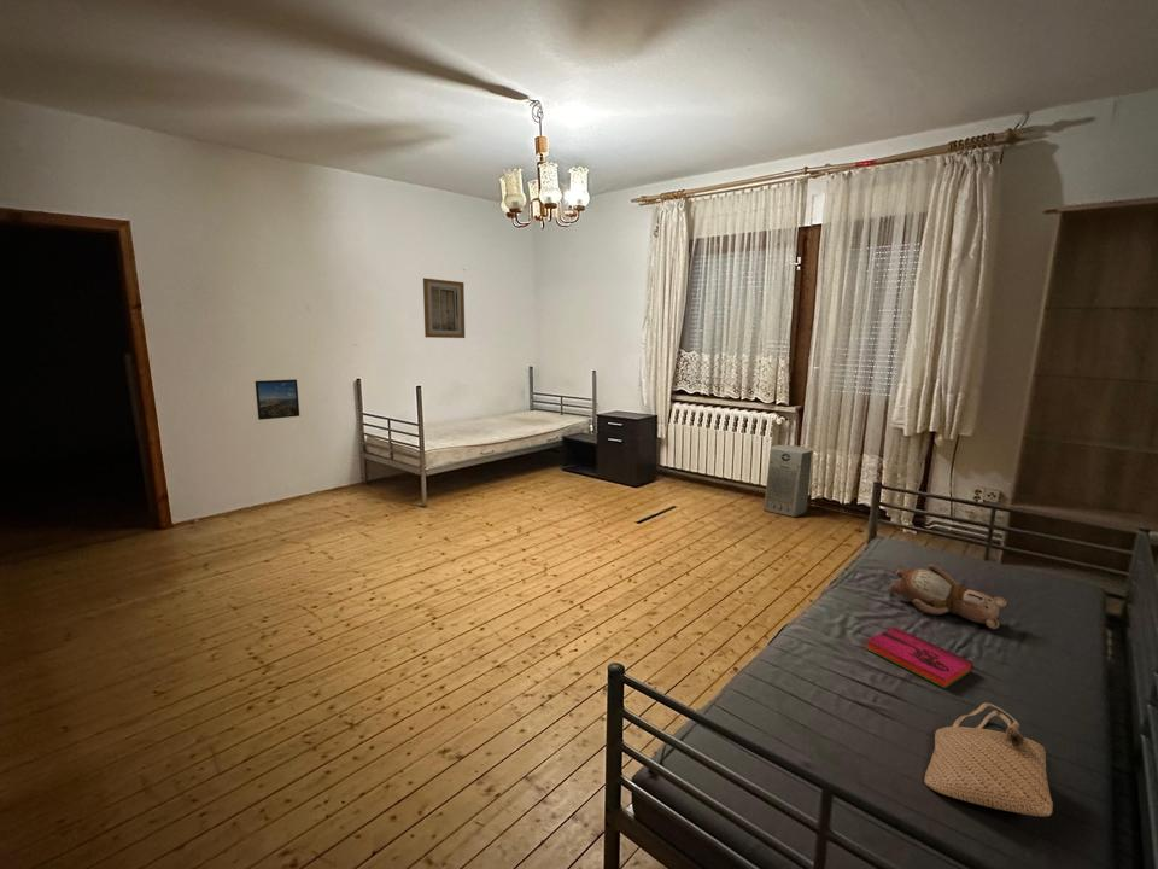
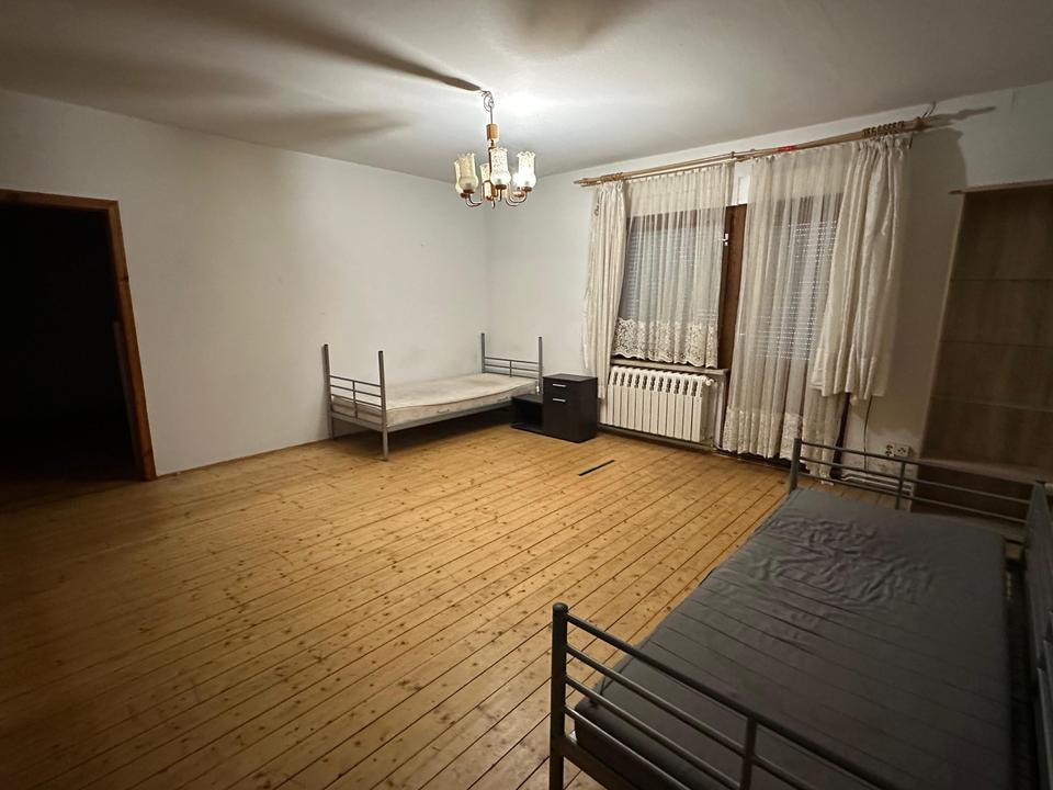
- hardback book (917, 654)
- tote bag (990, 741)
- fan (789, 478)
- teddy bear (944, 593)
- wall art (444, 309)
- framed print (277, 398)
